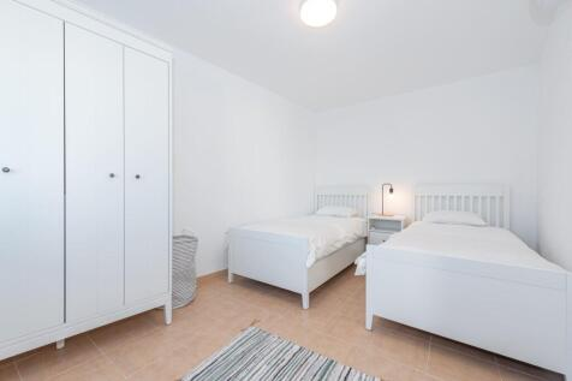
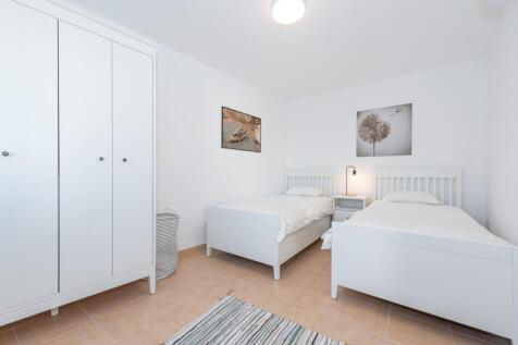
+ wall art (382, 132)
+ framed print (243, 132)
